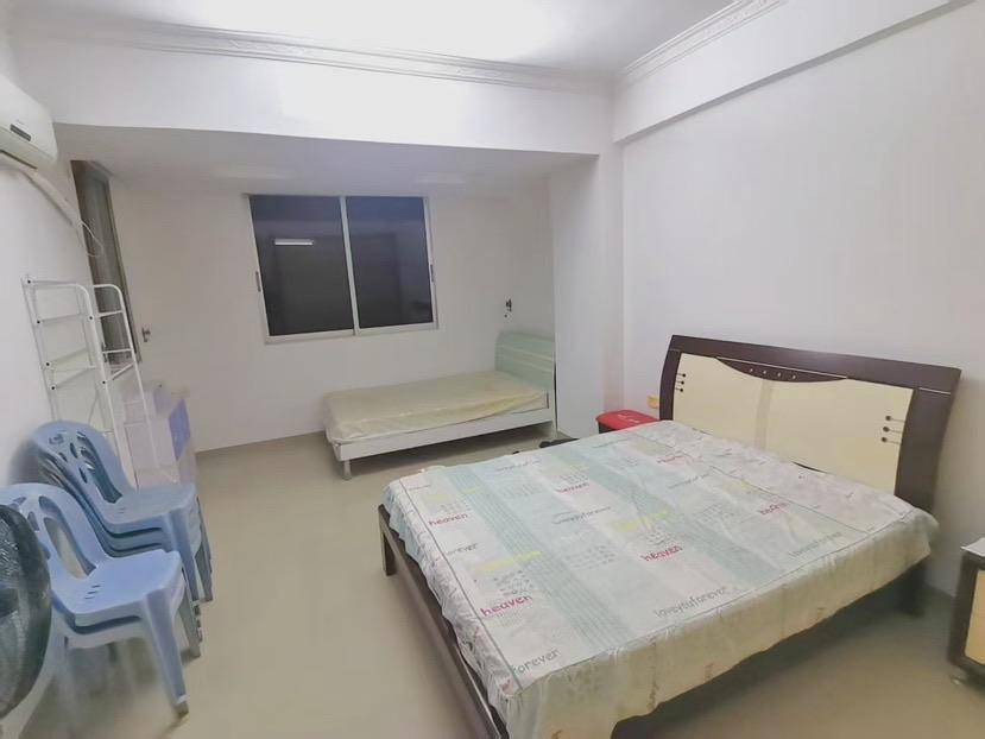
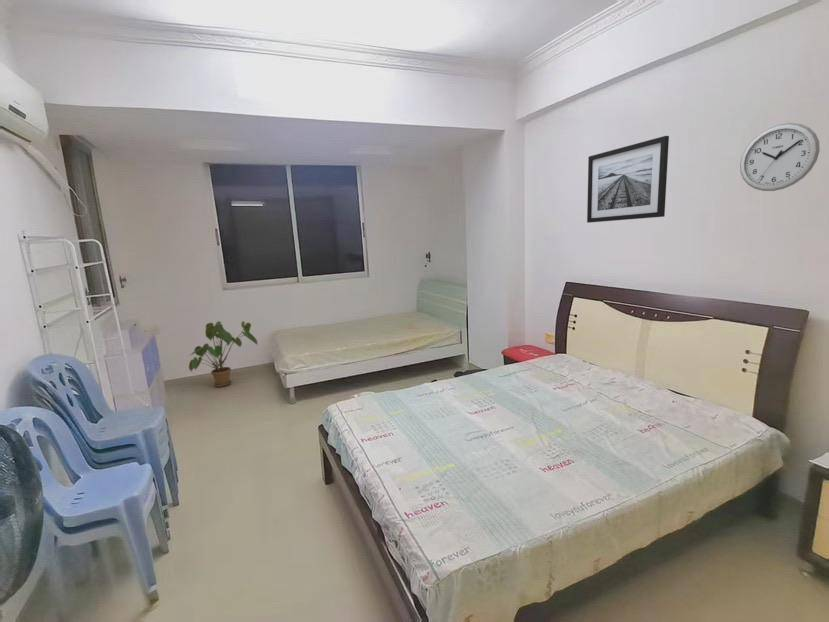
+ wall clock (776, 157)
+ house plant (223, 352)
+ wall art (623, 184)
